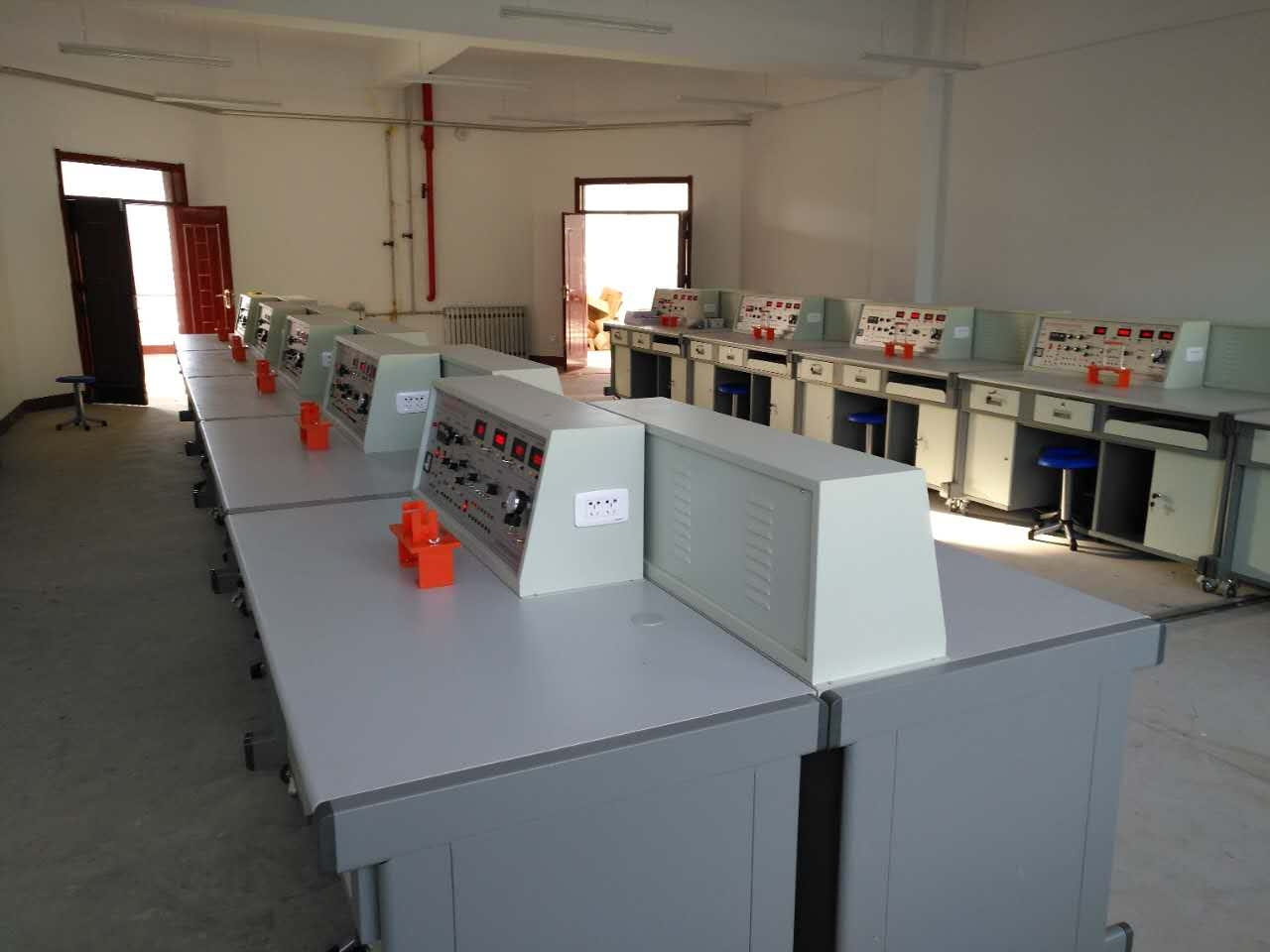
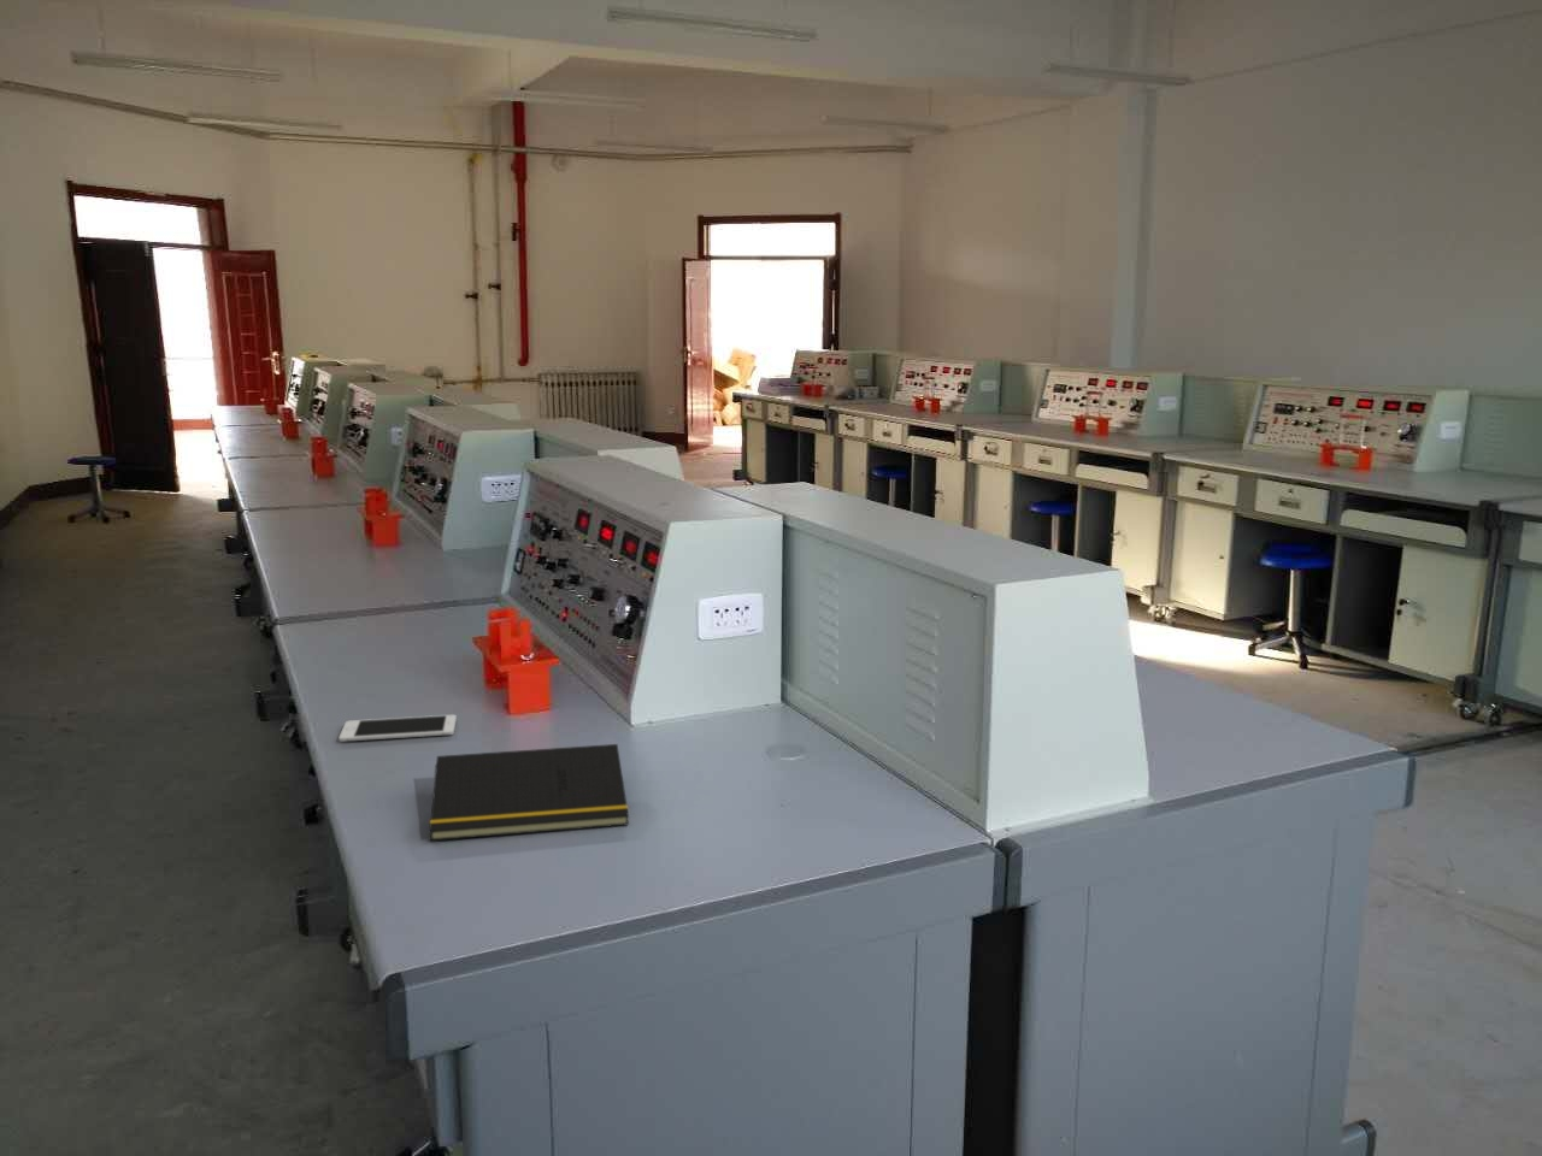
+ notepad (529, 789)
+ cell phone (398, 727)
